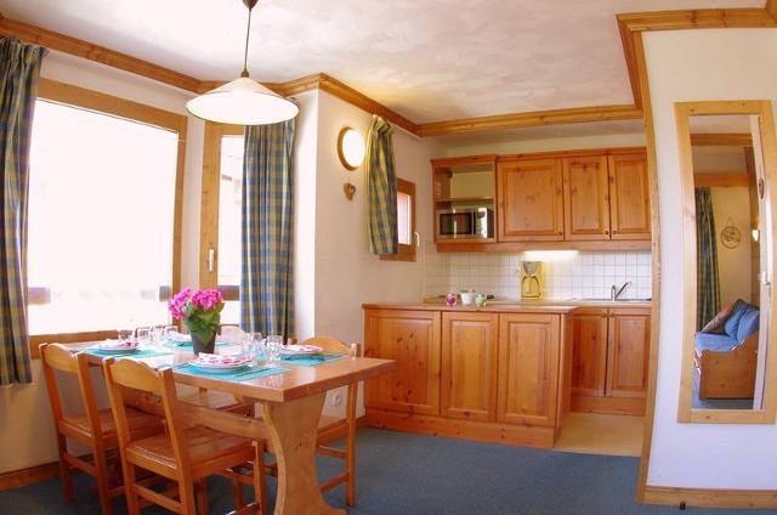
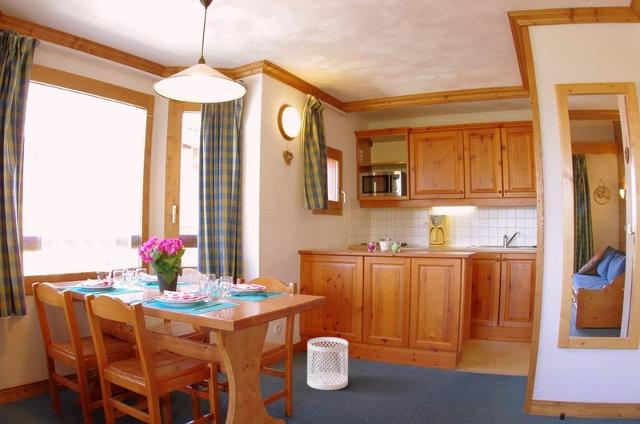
+ waste basket (327, 362)
